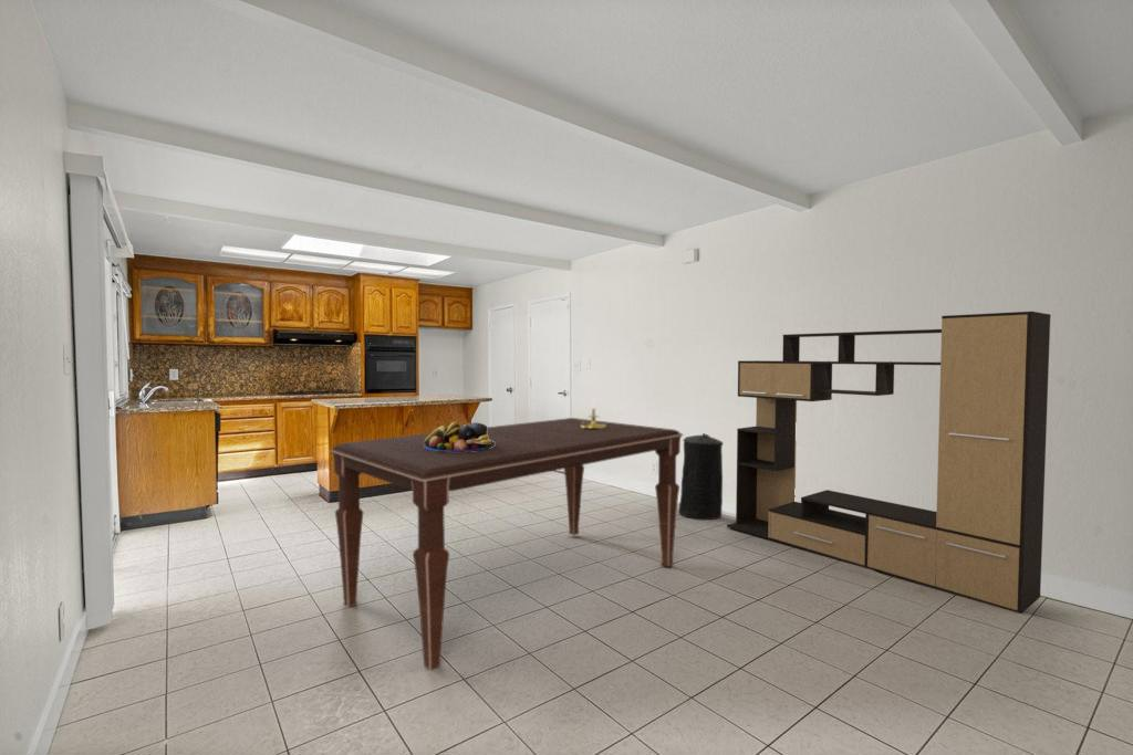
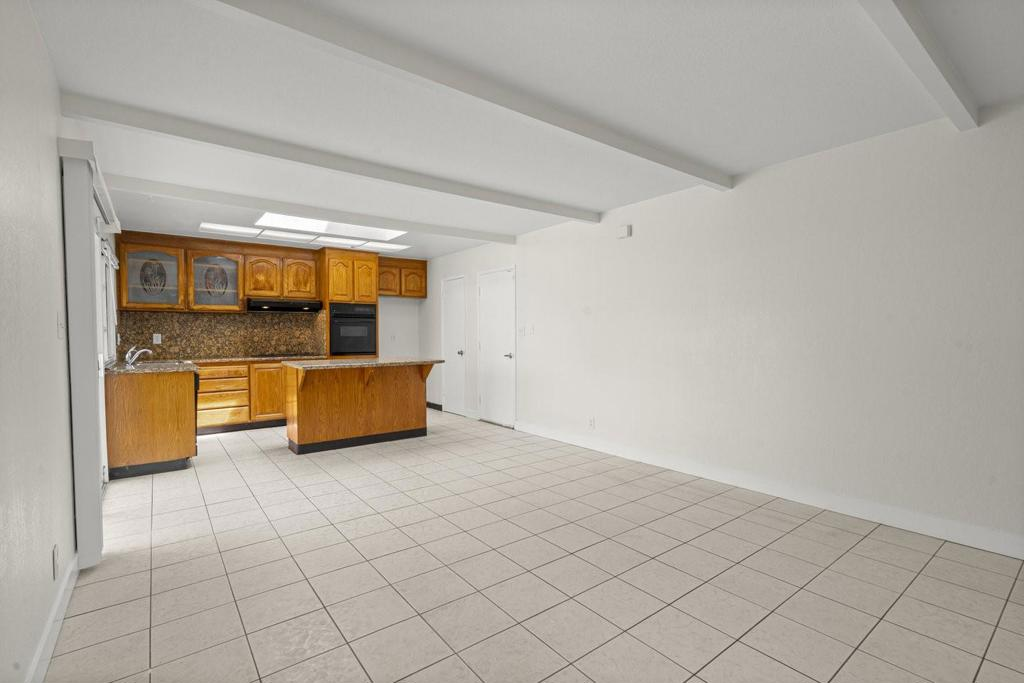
- trash can (697, 472)
- dining table (517, 478)
- media console (866, 395)
- candle holder (592, 415)
- fruit bowl (458, 433)
